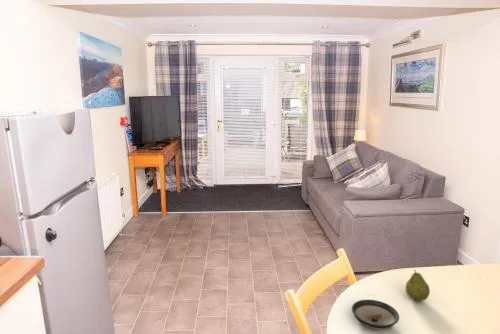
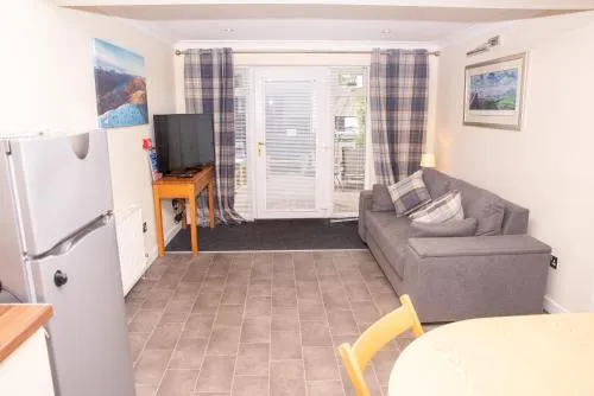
- saucer (374, 316)
- fruit (417, 284)
